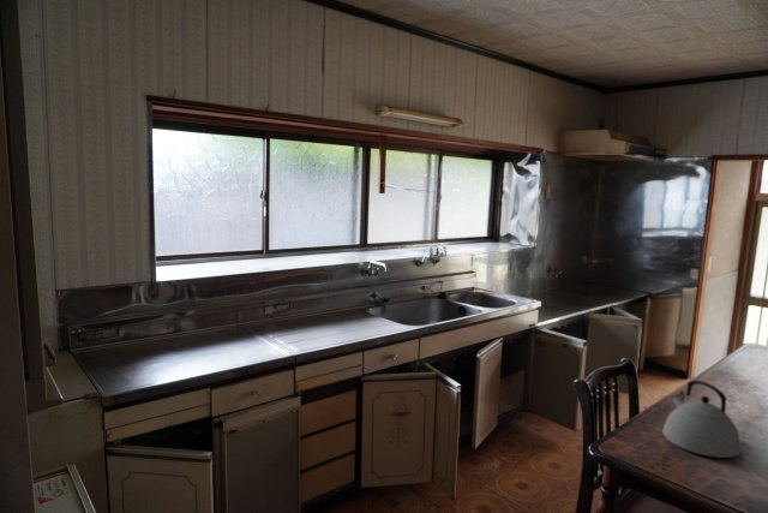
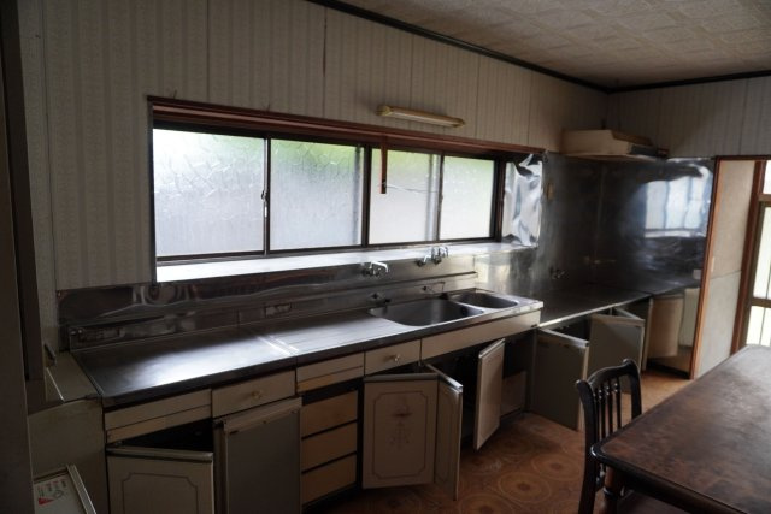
- kettle (702, 411)
